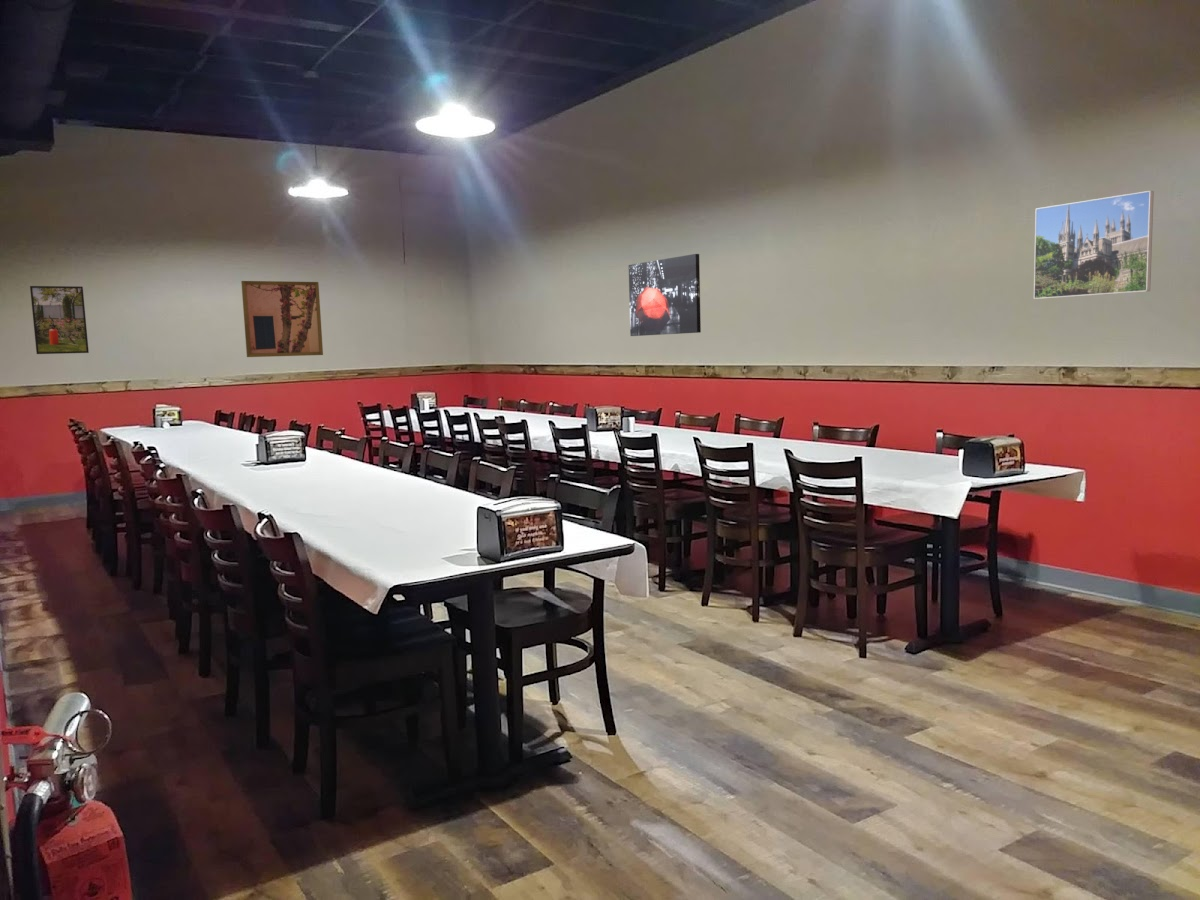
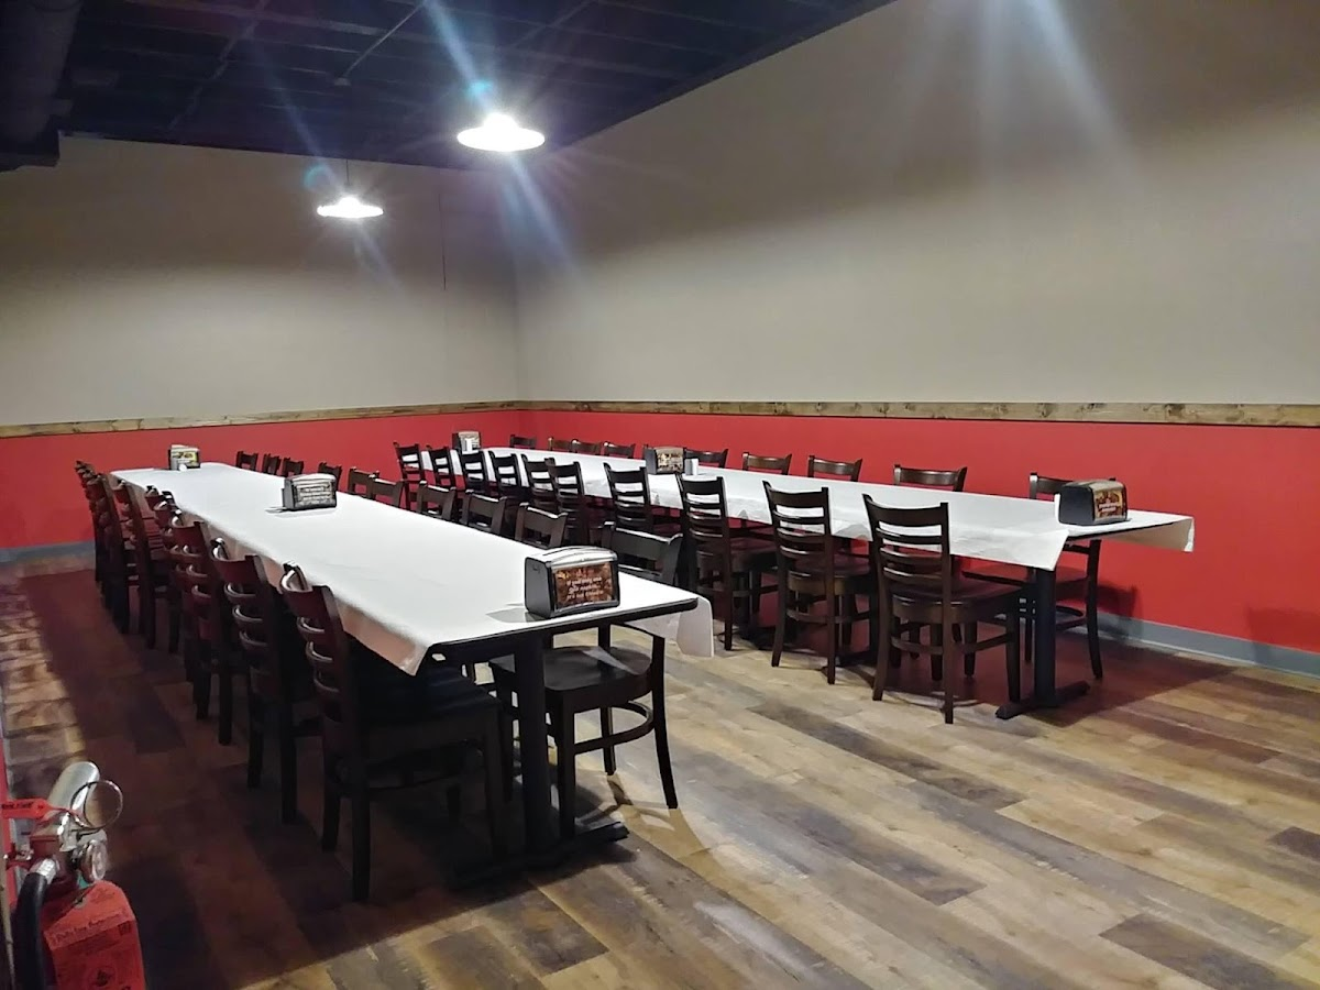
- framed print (59, 320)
- wall art (663, 297)
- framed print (1090, 248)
- wall art (283, 318)
